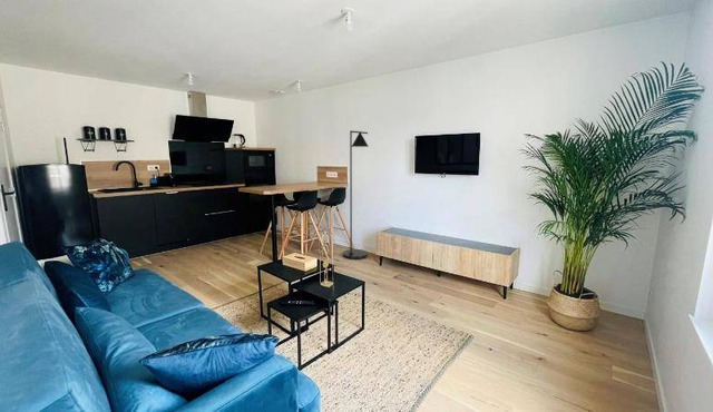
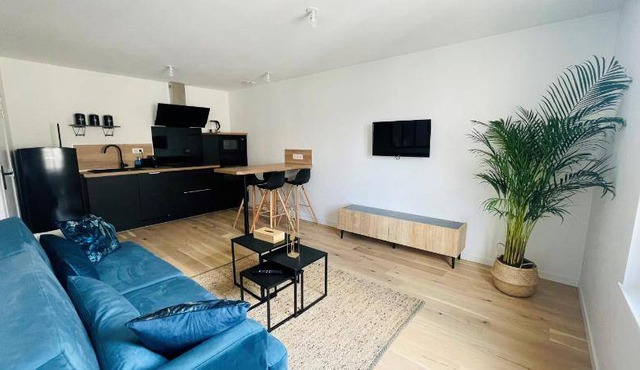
- floor lamp (351, 194)
